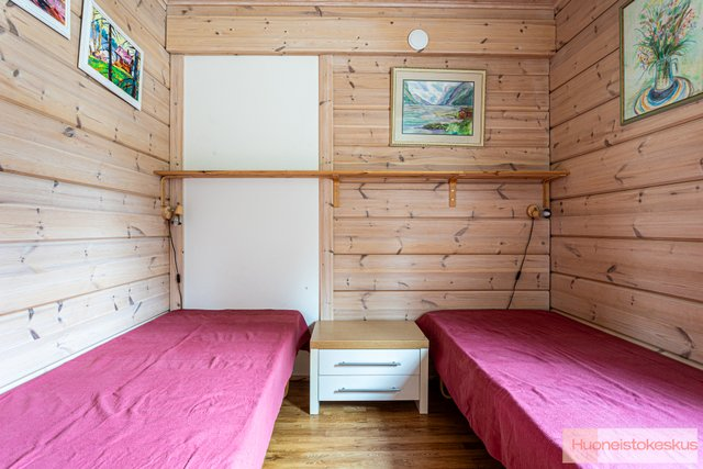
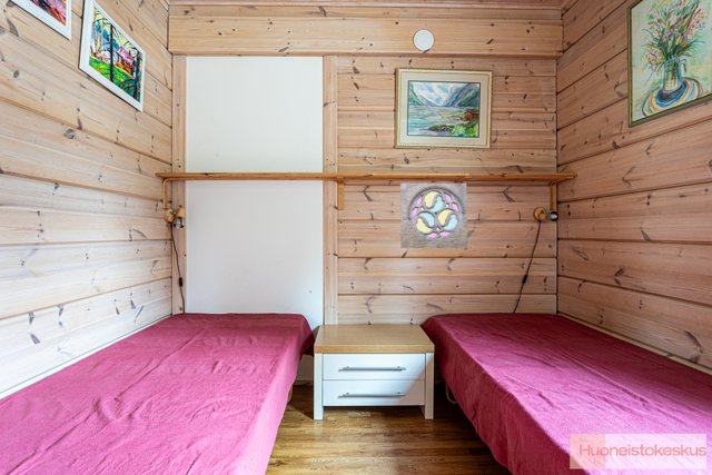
+ wall ornament (433, 215)
